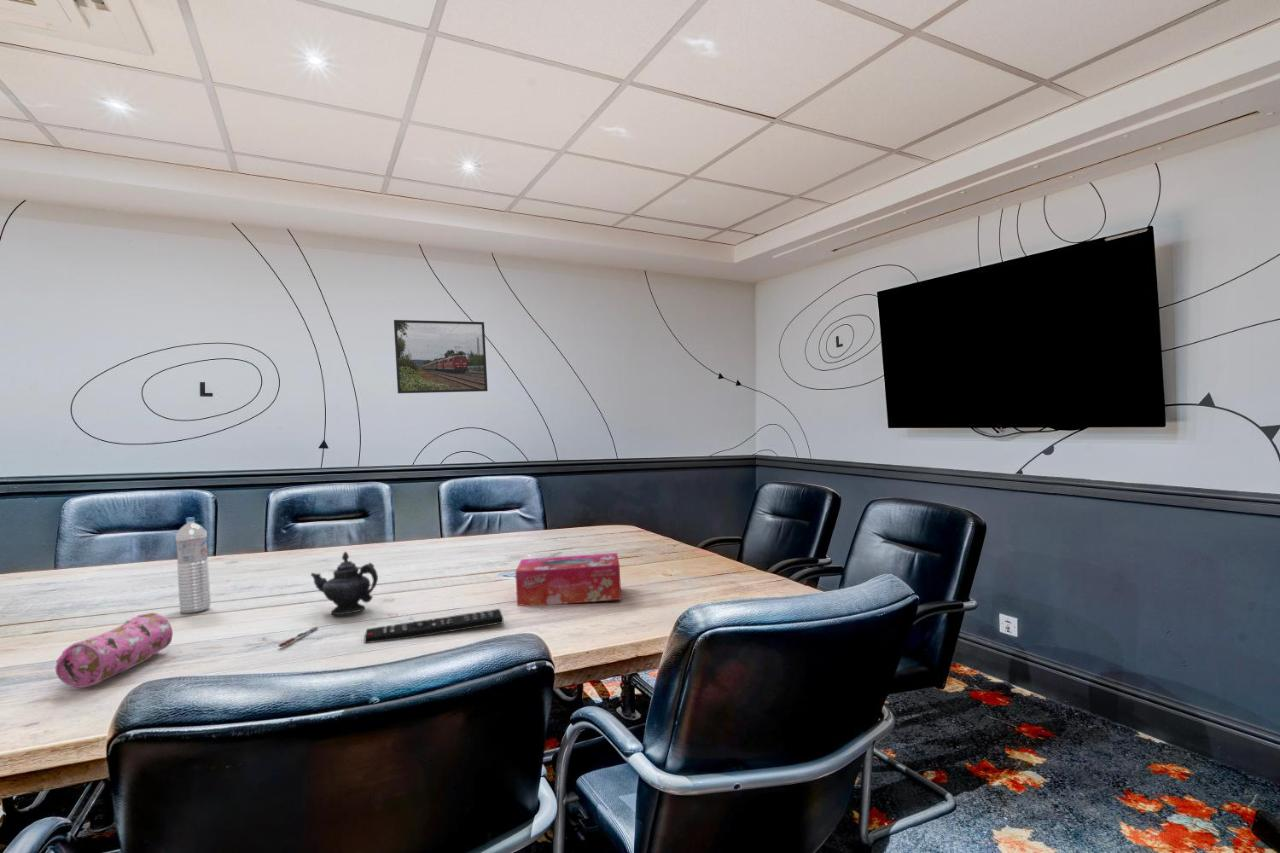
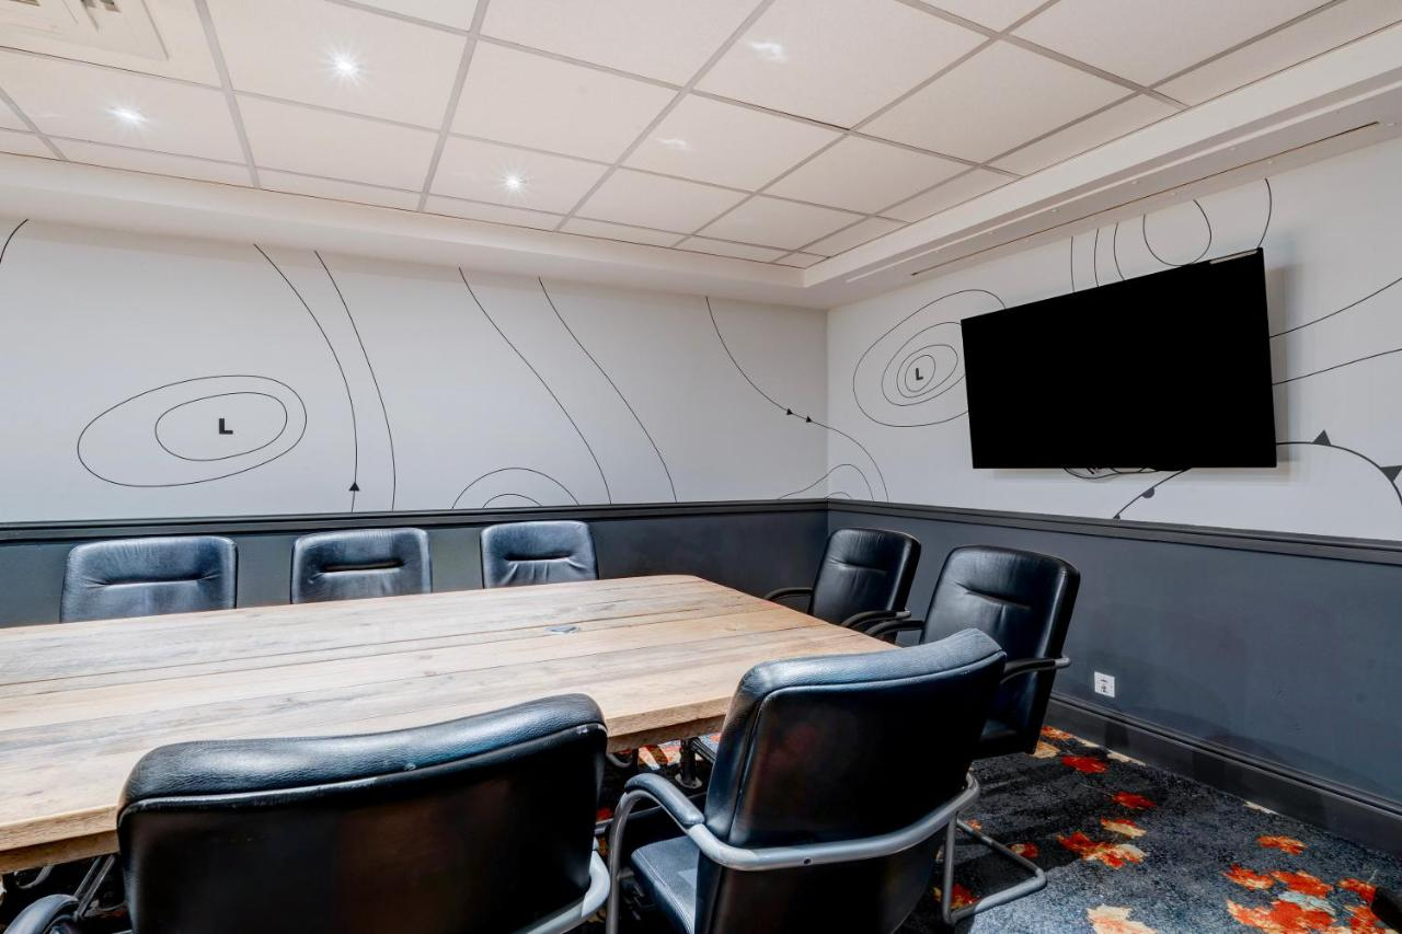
- tissue box (569, 578)
- pen (299, 635)
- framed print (442, 356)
- remote control (435, 625)
- teapot (343, 582)
- pencil case (118, 647)
- water bottle (192, 563)
